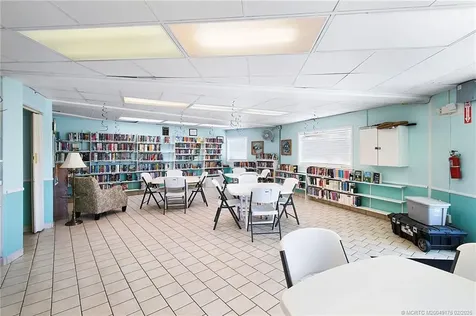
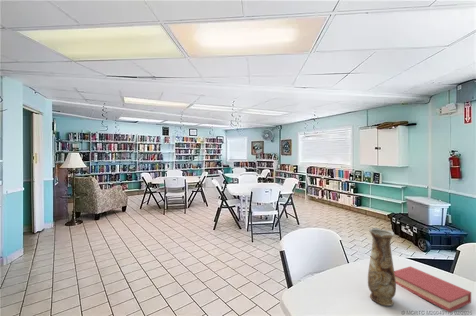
+ vase (381, 265)
+ book (427, 286)
